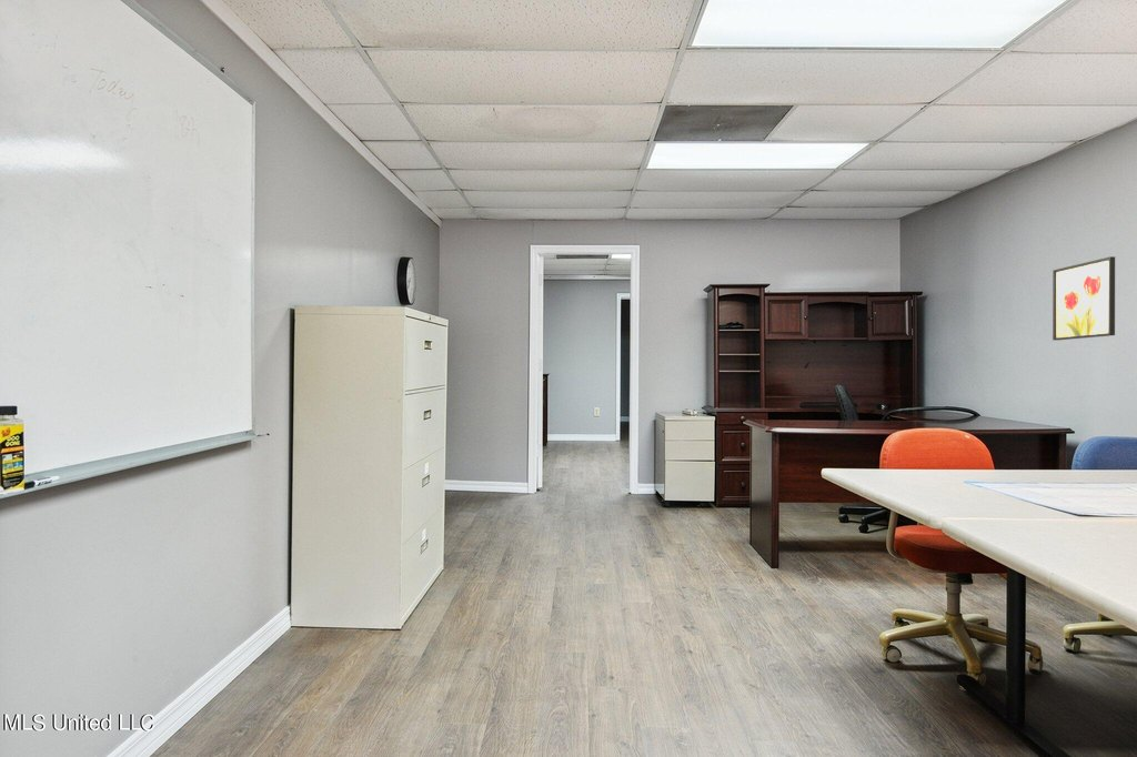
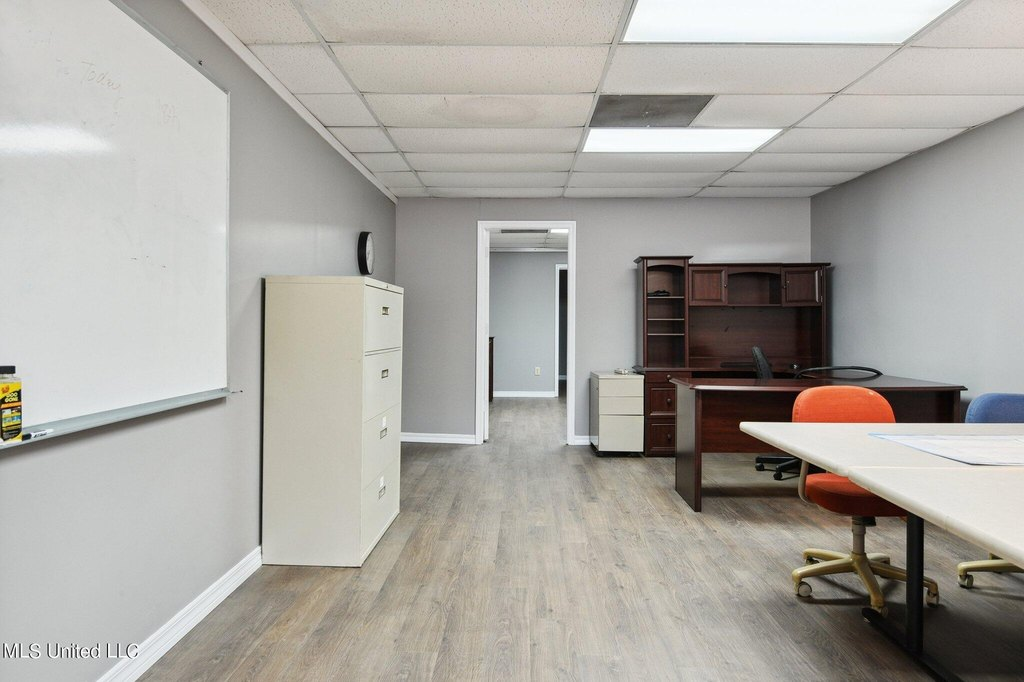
- wall art (1084, 301)
